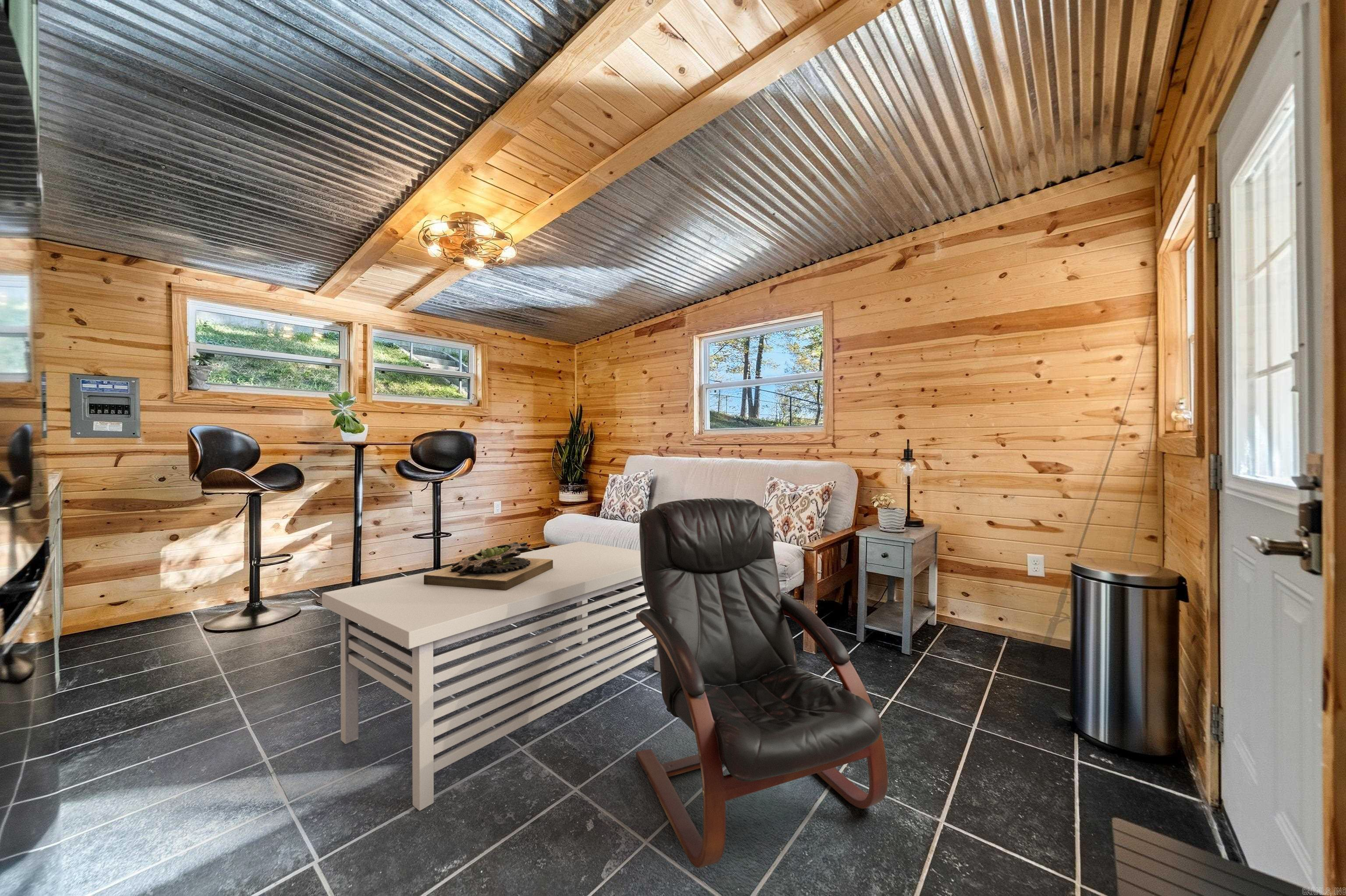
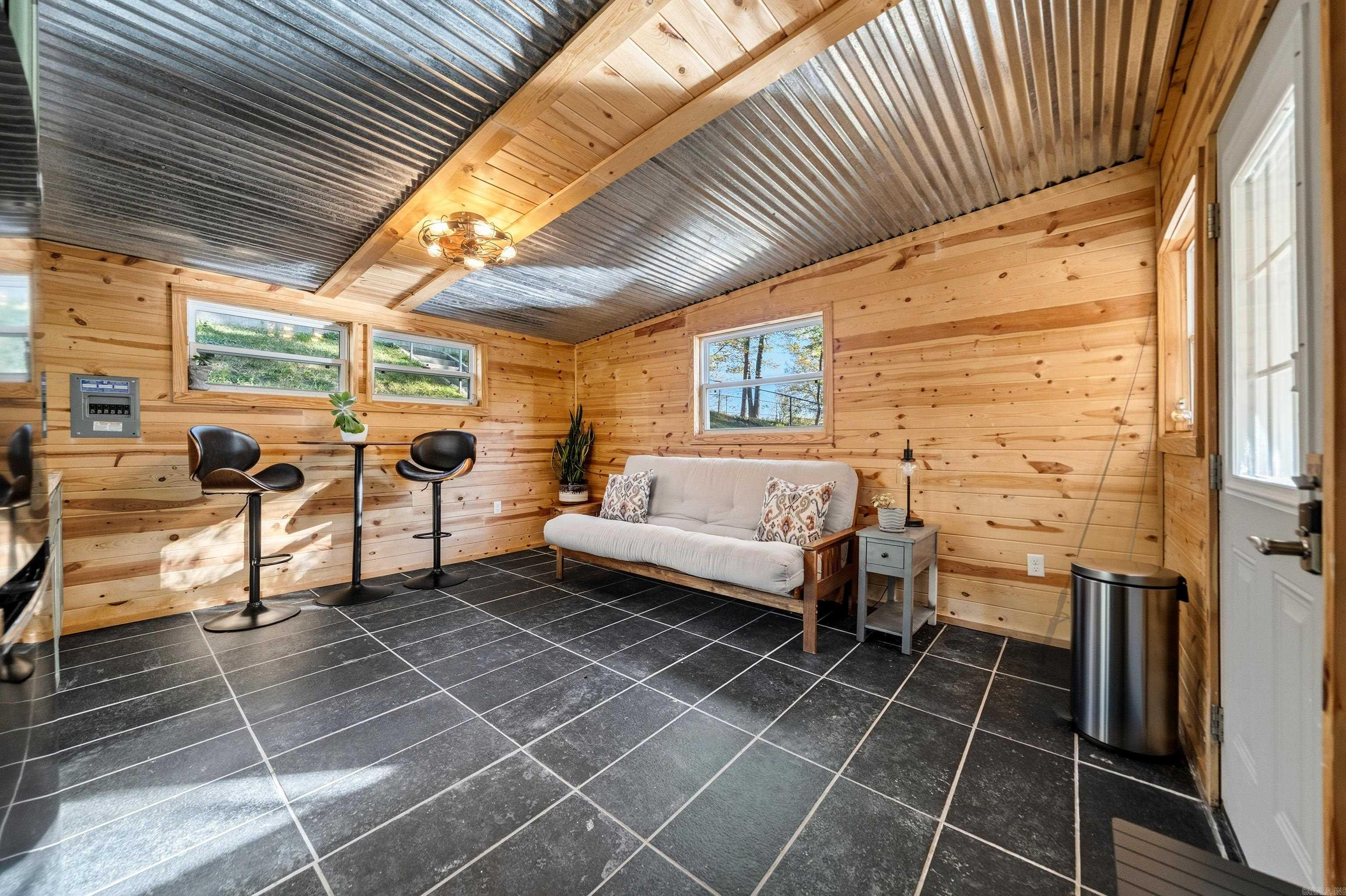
- succulent planter (492, 560)
- coffee table (523, 635)
- armchair (750, 647)
